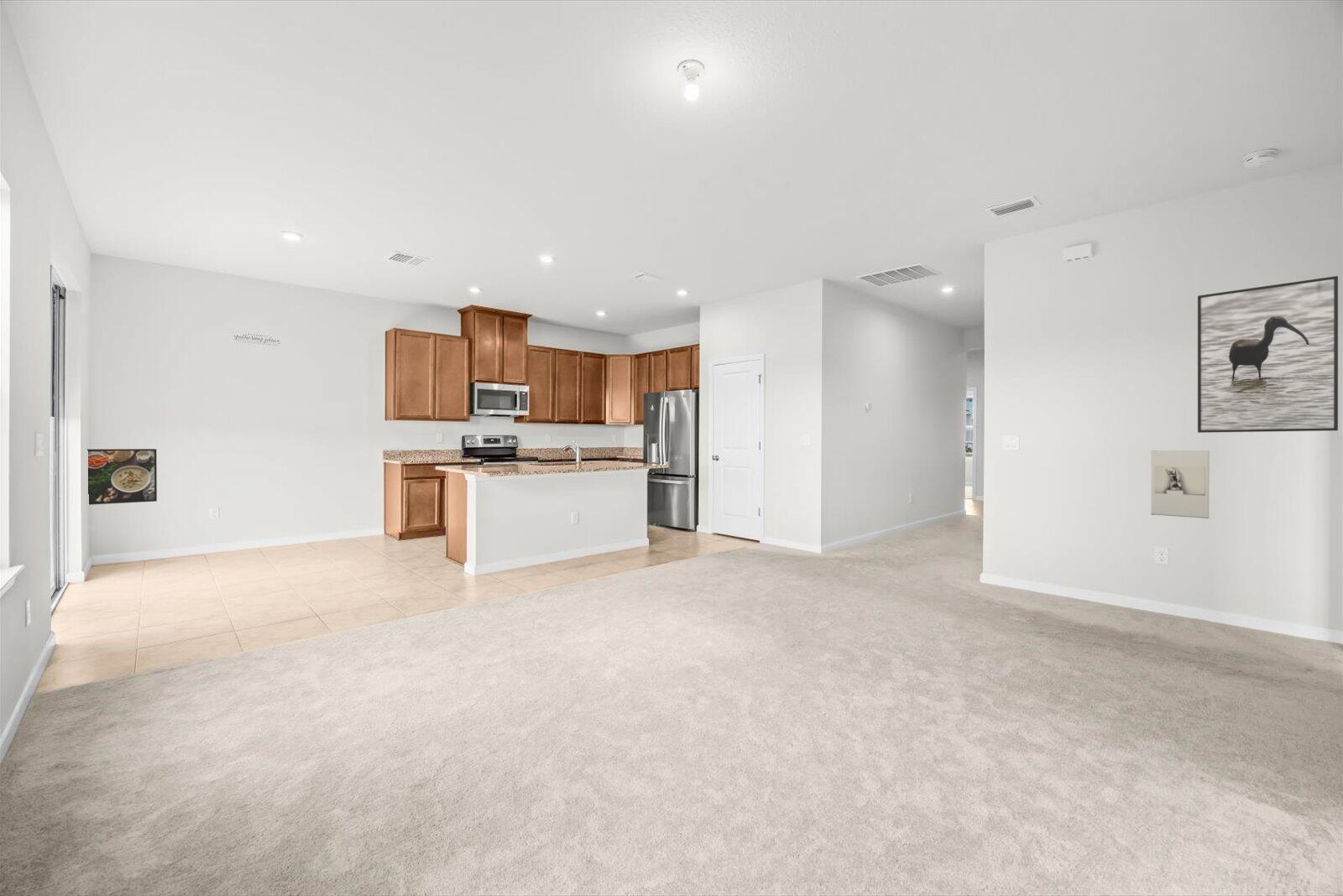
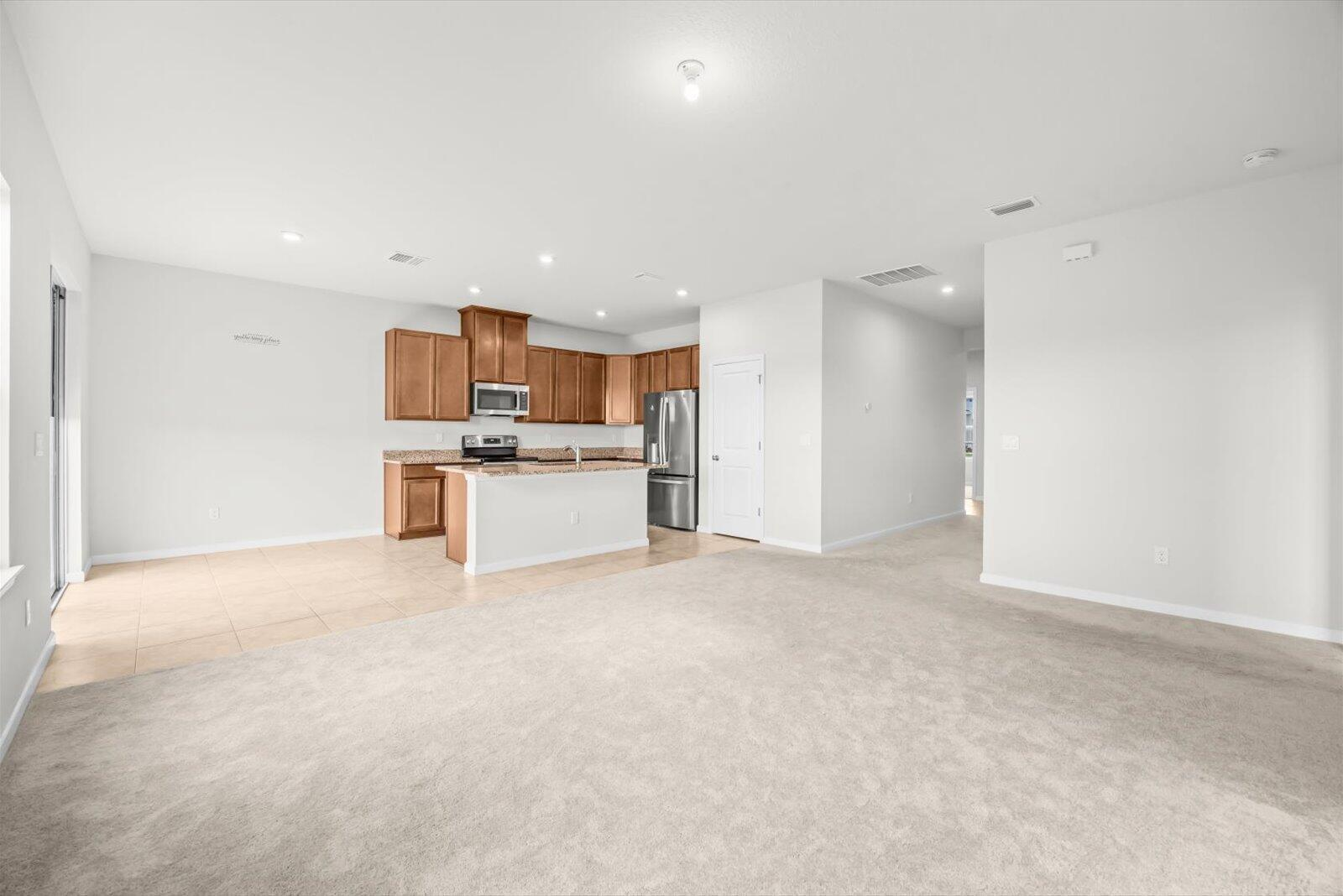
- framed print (1263, 359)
- wall sculpture (1179, 483)
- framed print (120, 476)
